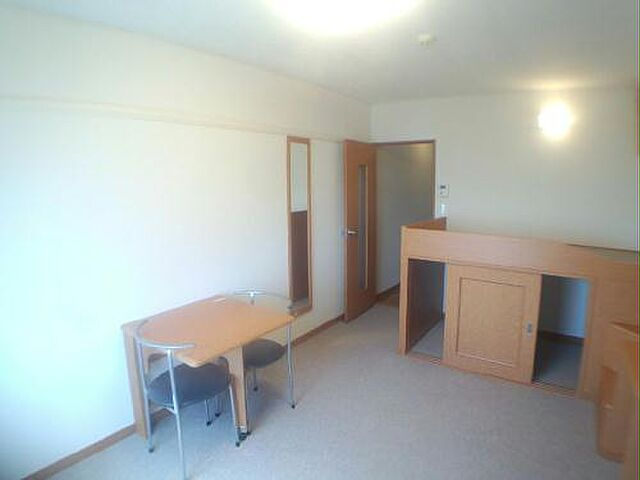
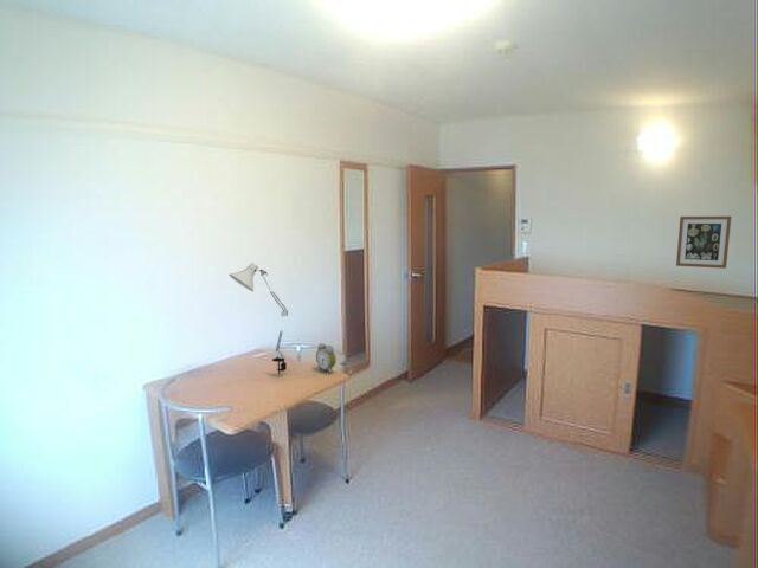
+ alarm clock (327, 357)
+ desk lamp (281, 314)
+ wall art (702, 241)
